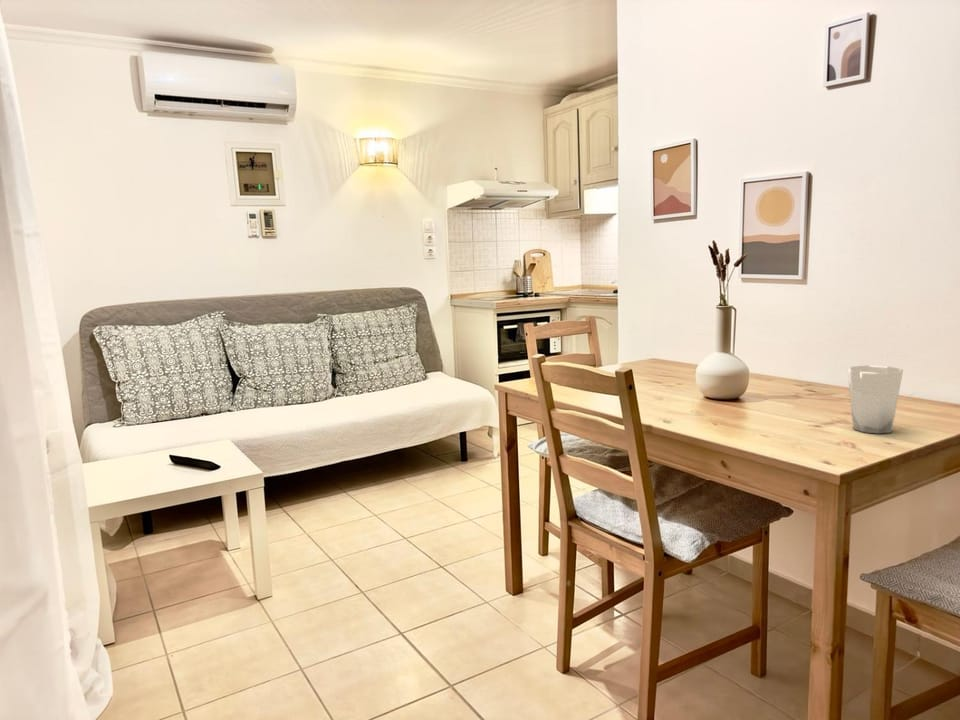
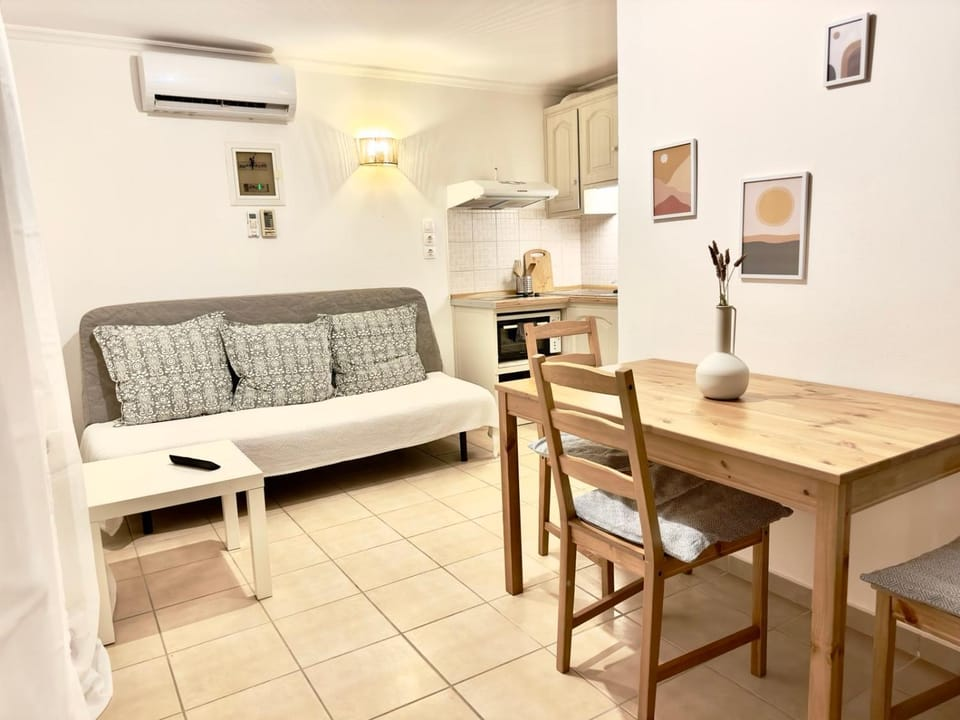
- drinking glass (873, 399)
